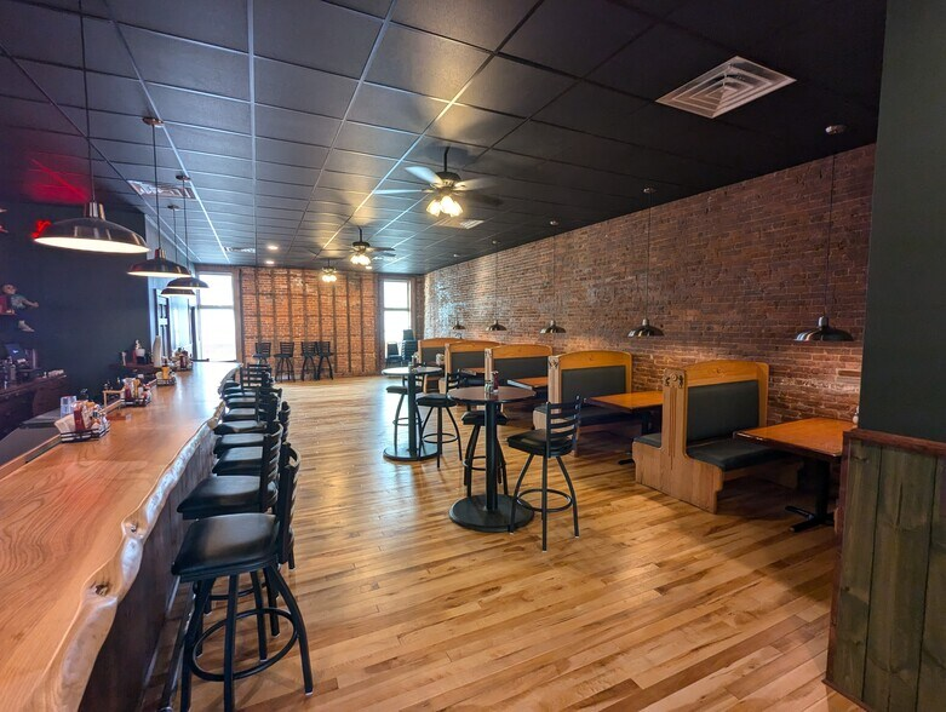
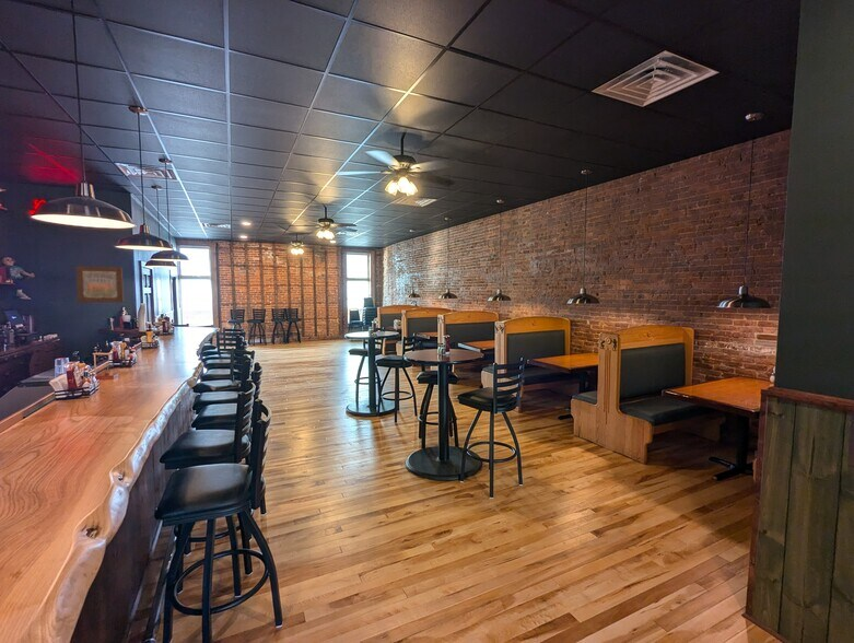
+ wall art (100, 284)
